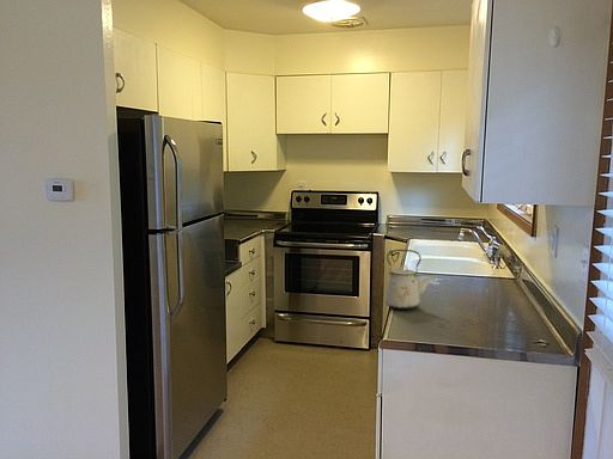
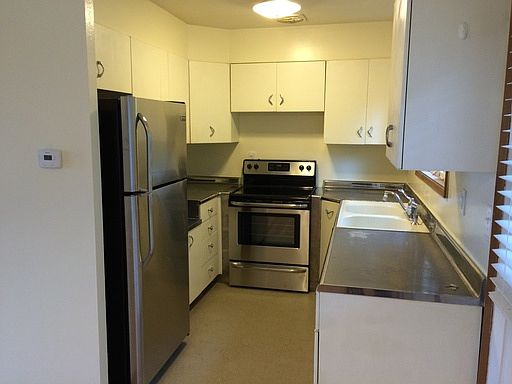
- kettle (409, 279)
